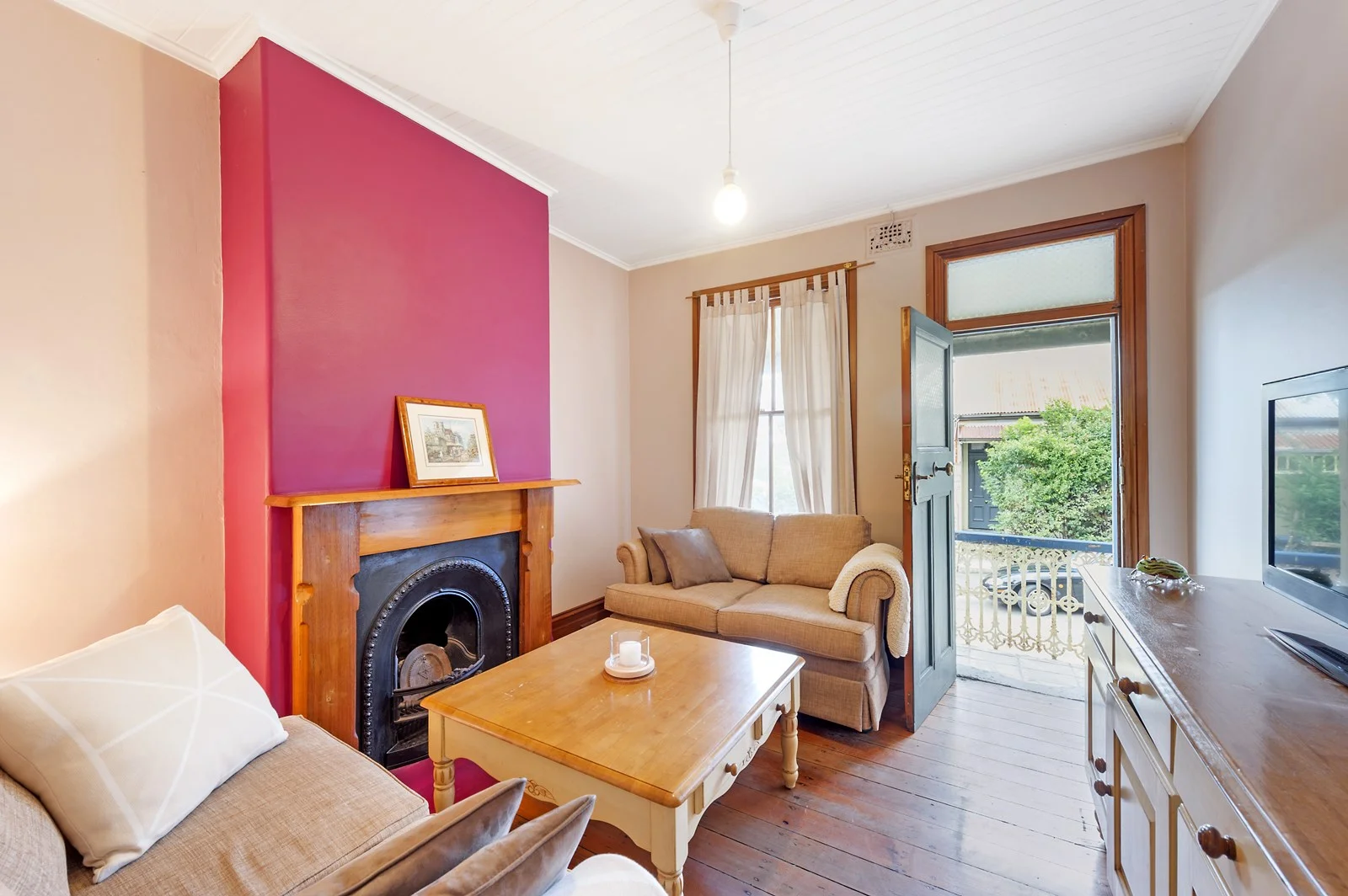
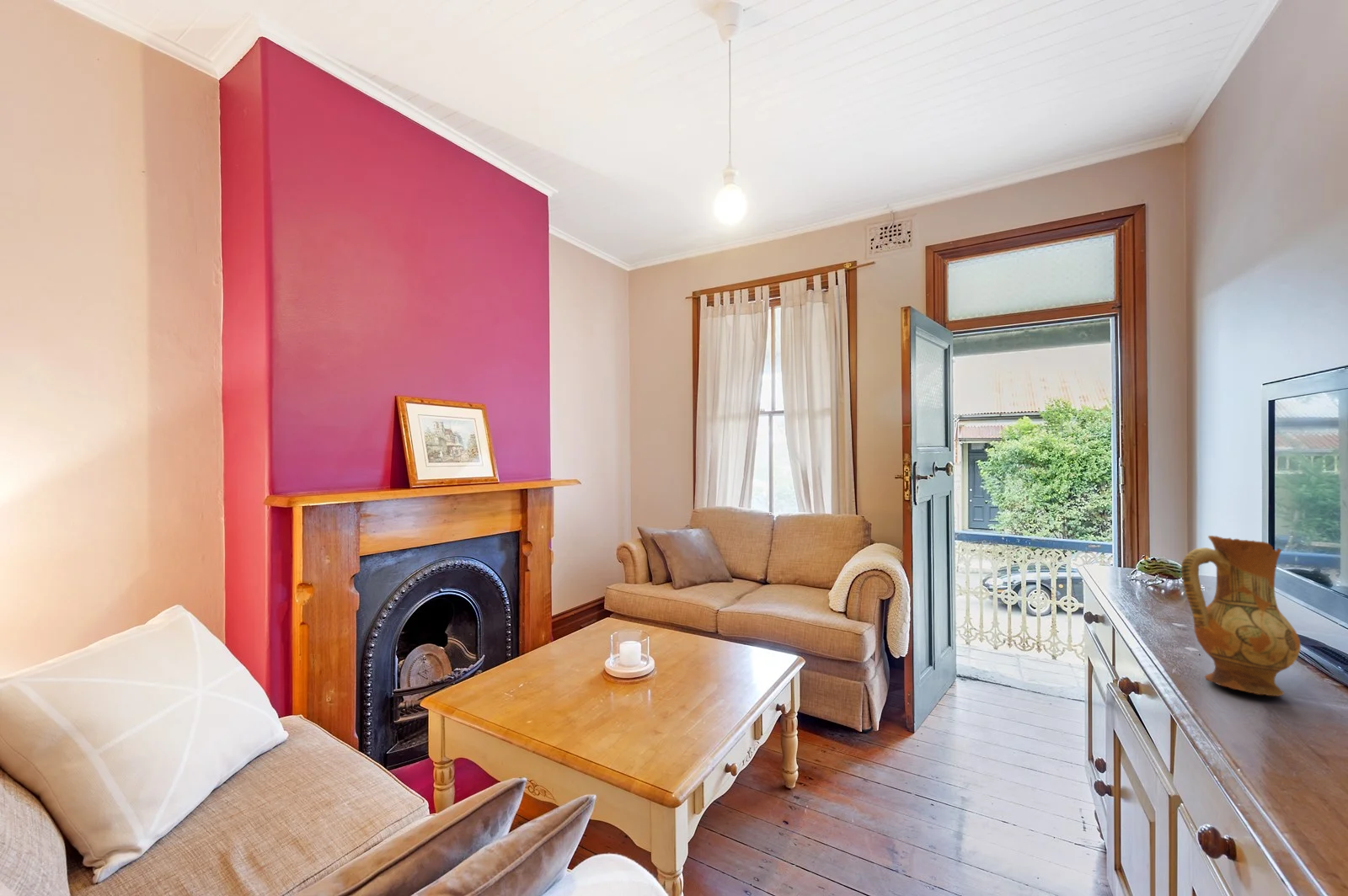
+ ceramic jug (1240, 613)
